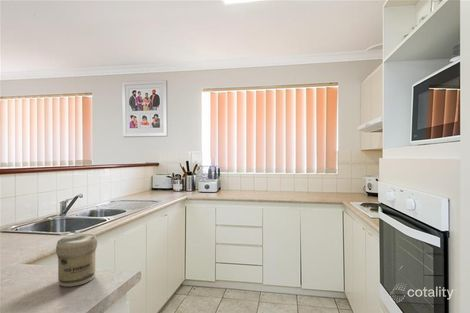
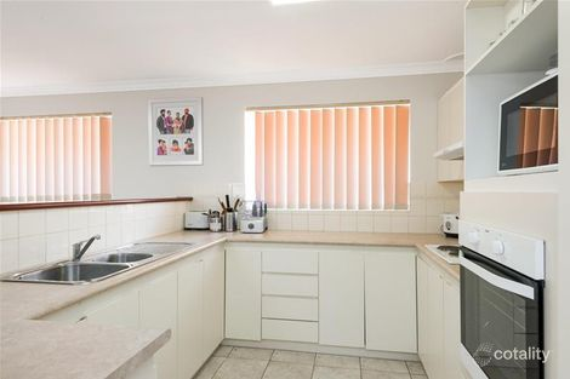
- jar (77, 258)
